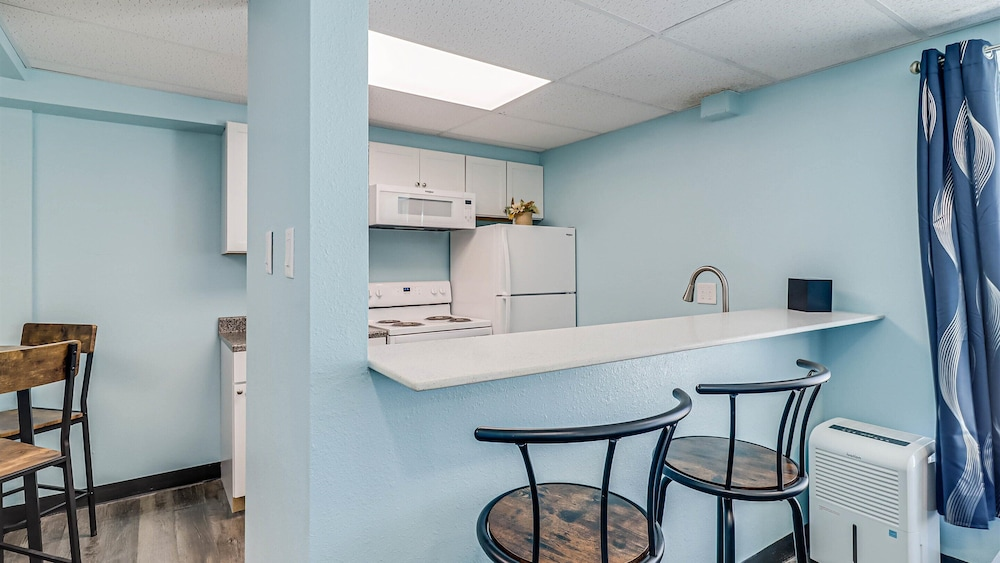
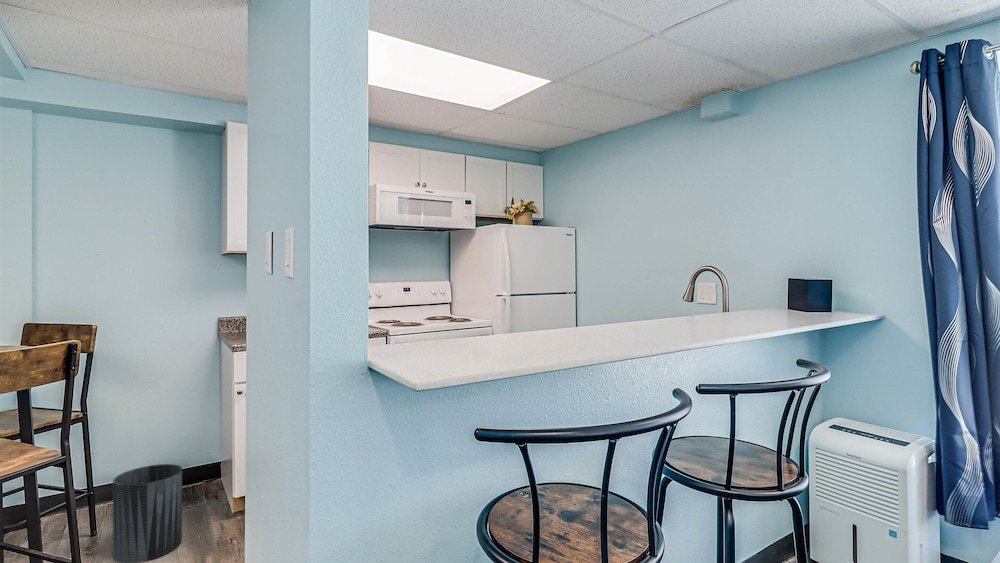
+ trash can (148, 510)
